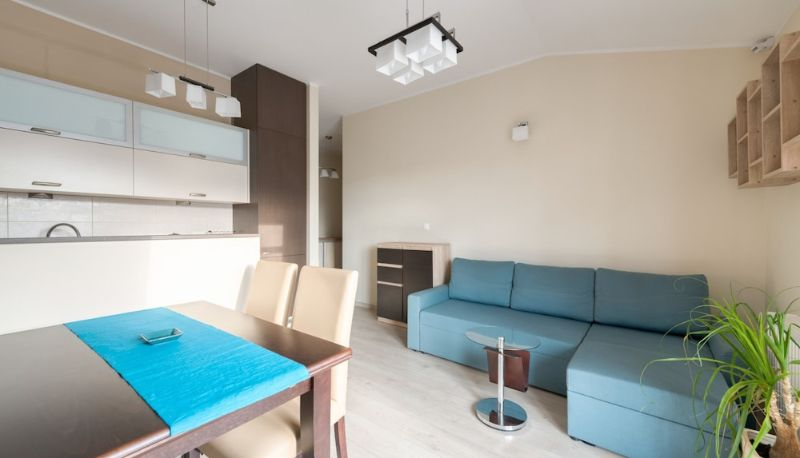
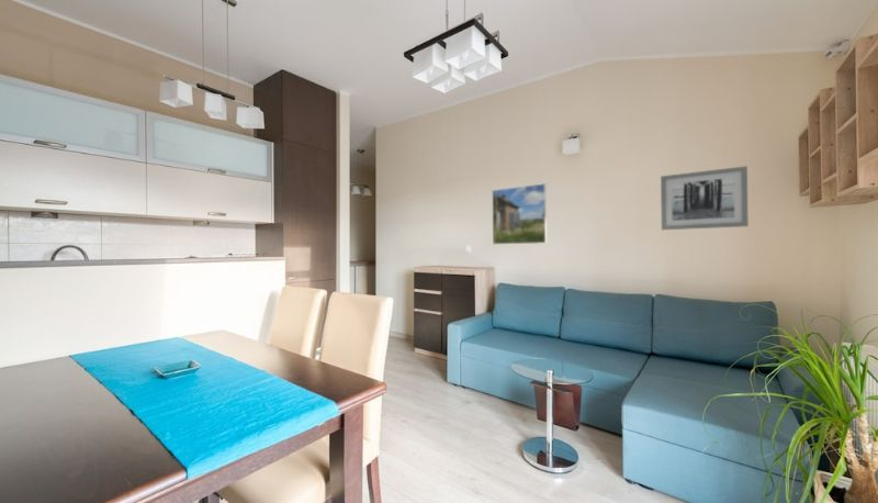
+ wall art (701, 200)
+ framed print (518, 215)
